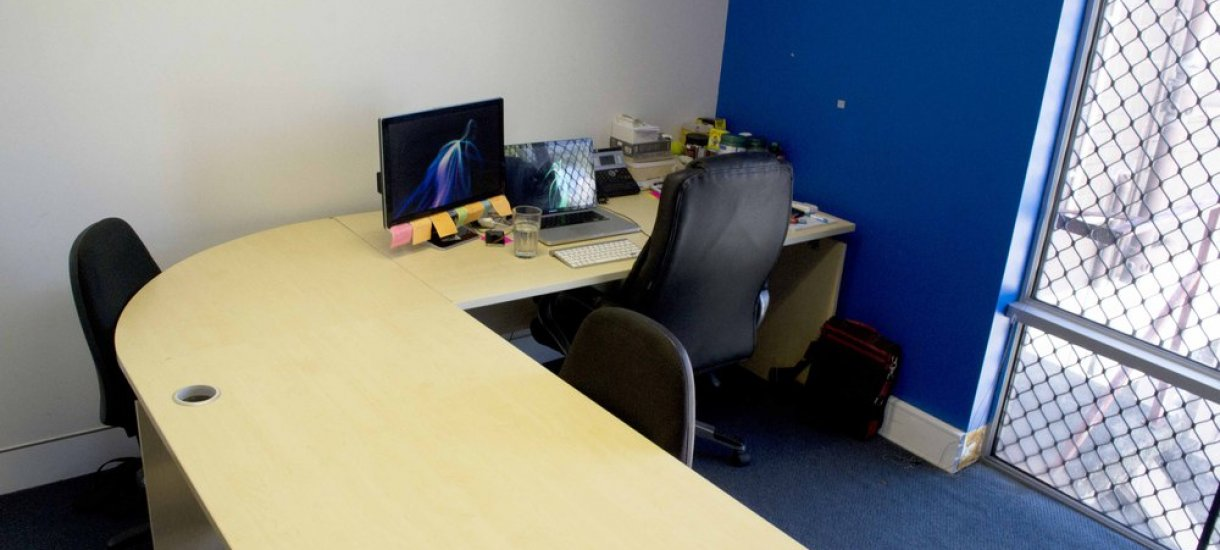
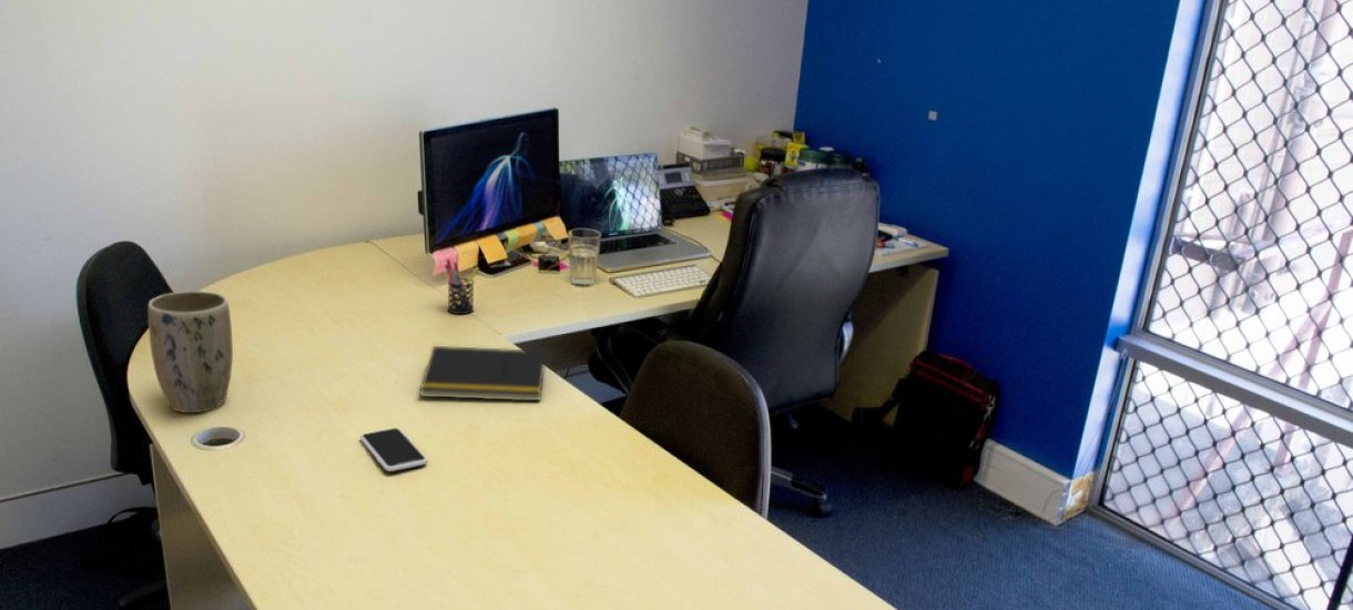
+ notepad (485, 372)
+ plant pot (192, 353)
+ smartphone (393, 448)
+ pen holder (458, 285)
